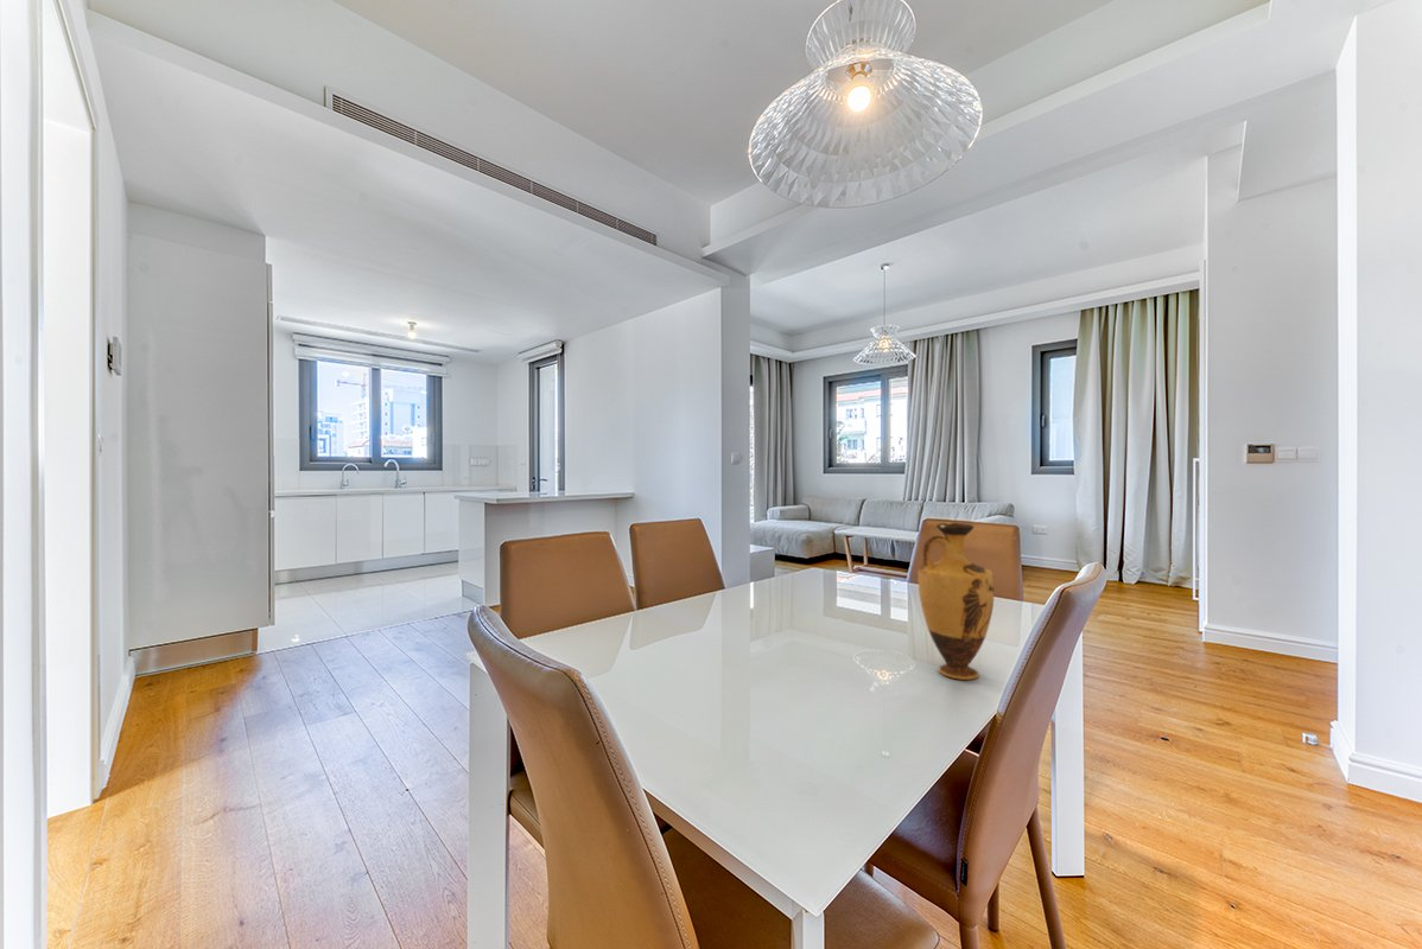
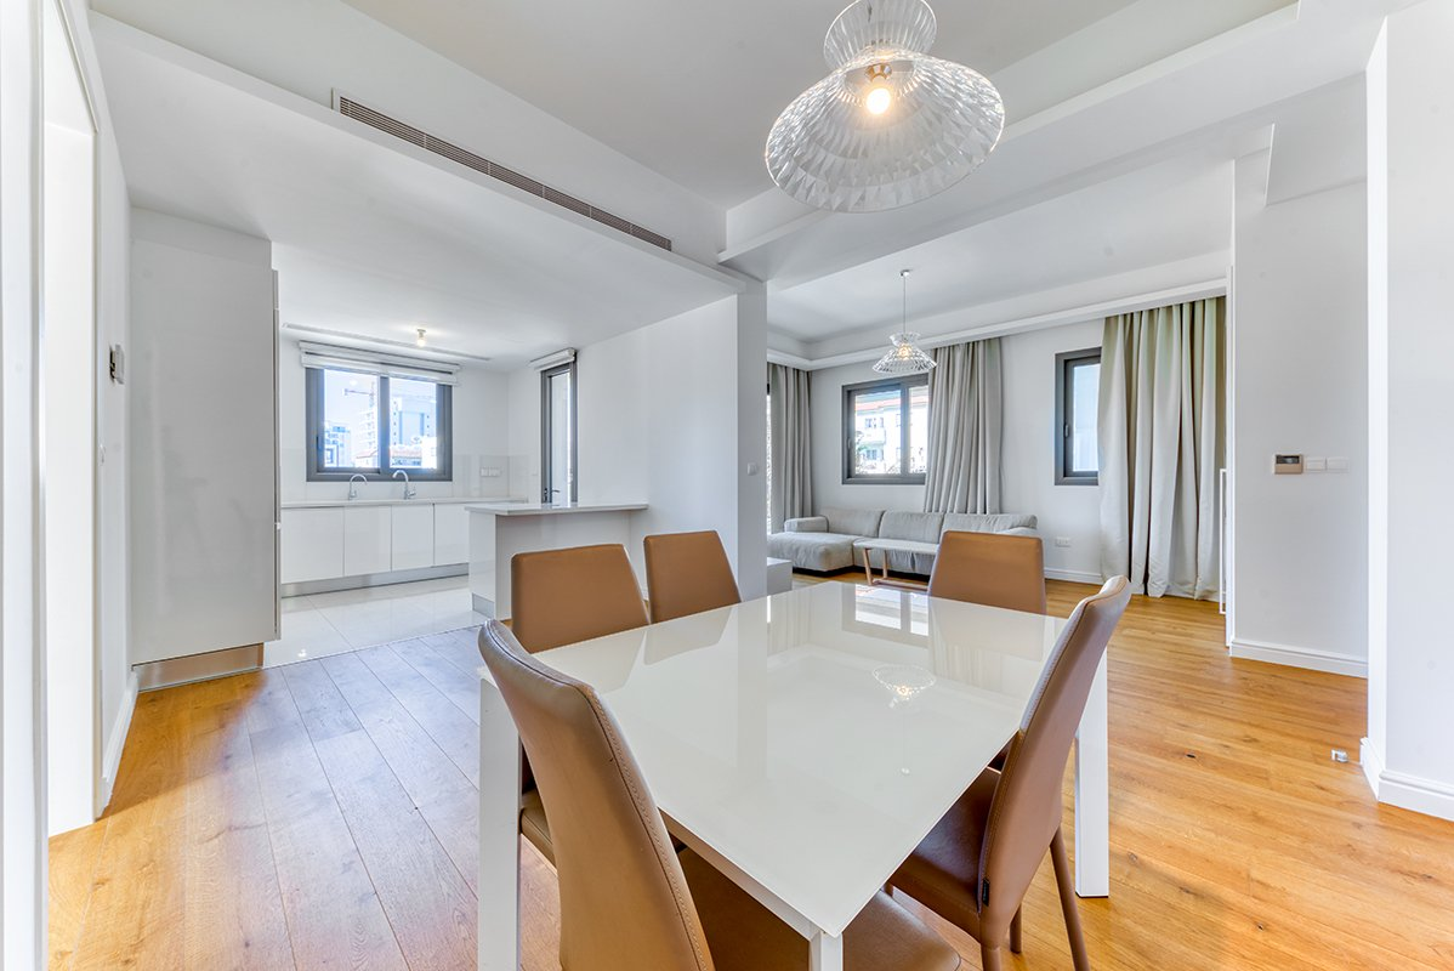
- vase (954, 598)
